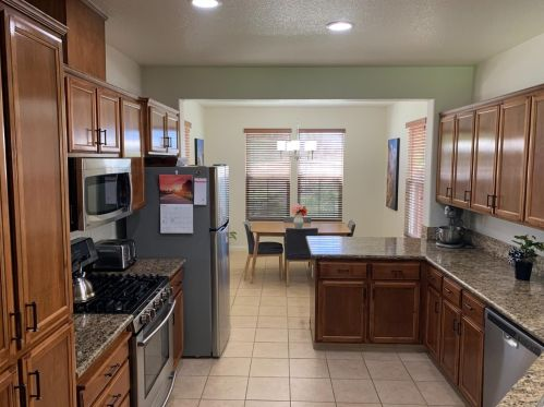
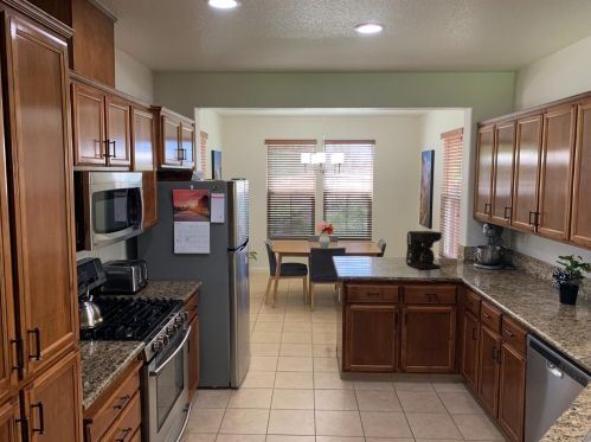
+ coffee maker (423, 249)
